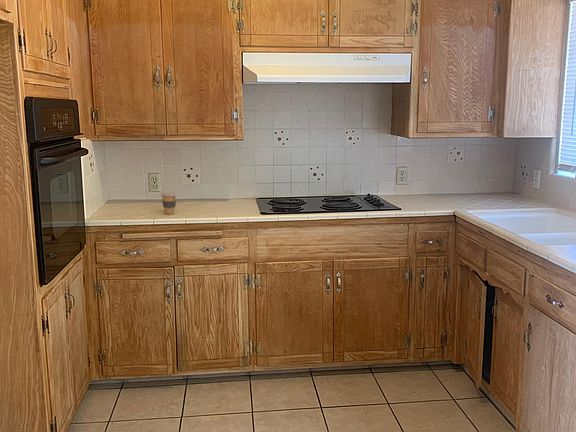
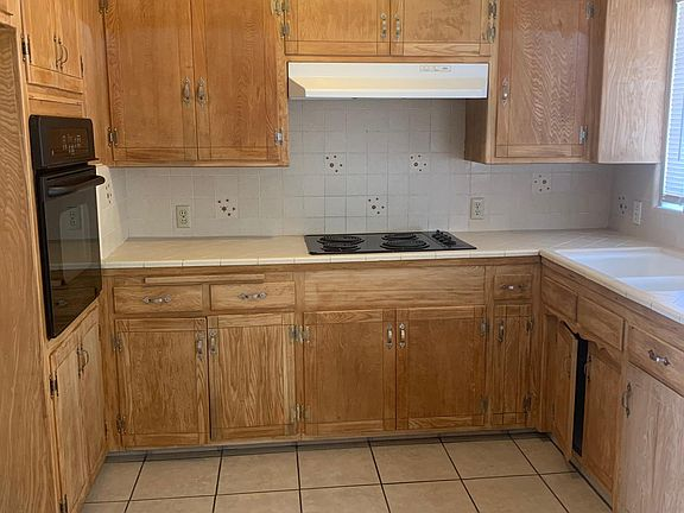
- coffee cup (169, 203)
